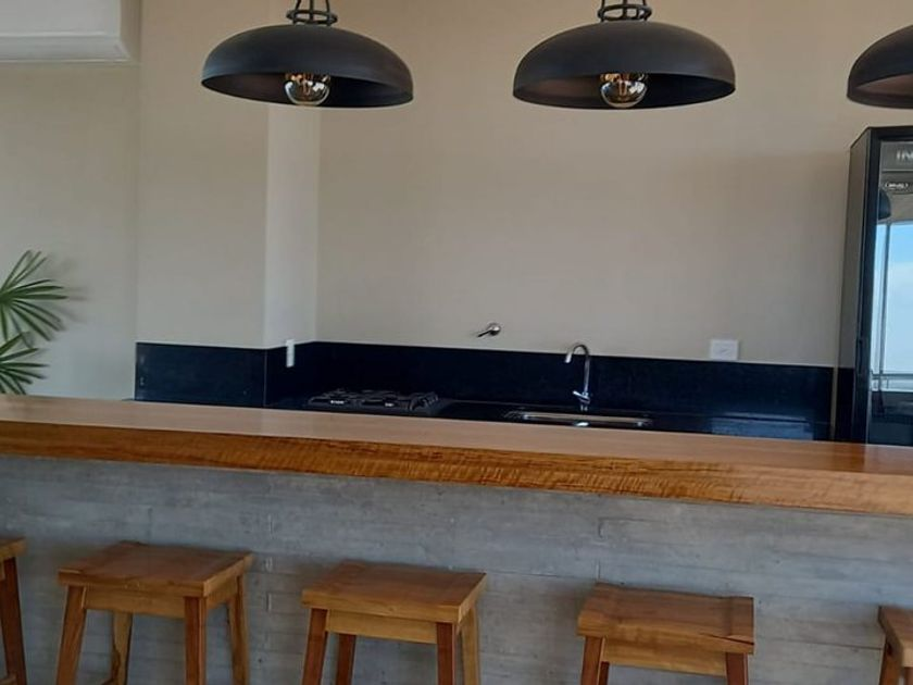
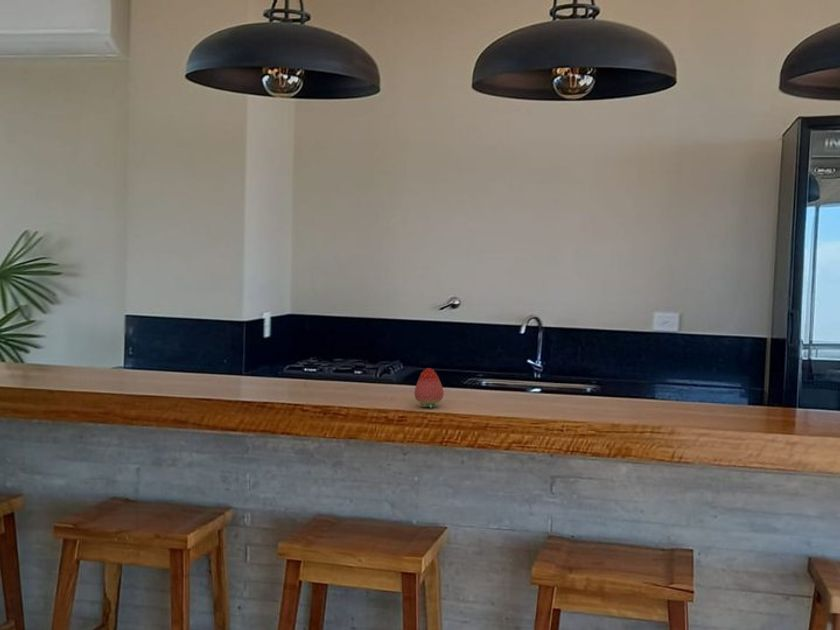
+ fruit (429, 387)
